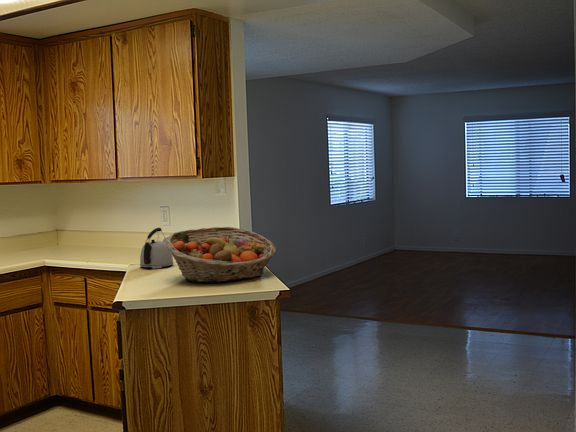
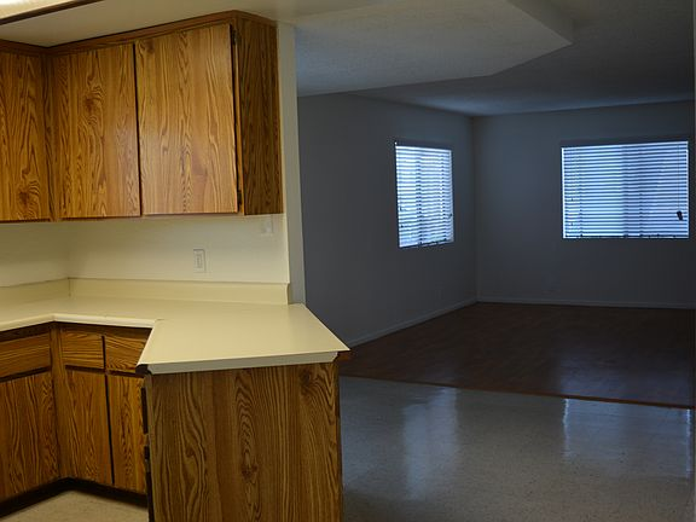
- fruit basket (221, 253)
- kettle (156, 247)
